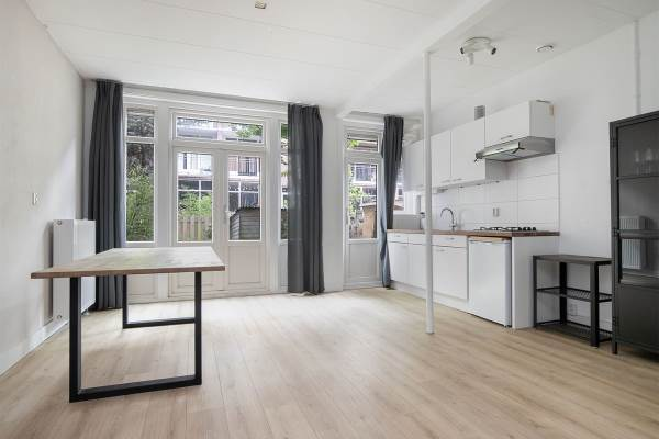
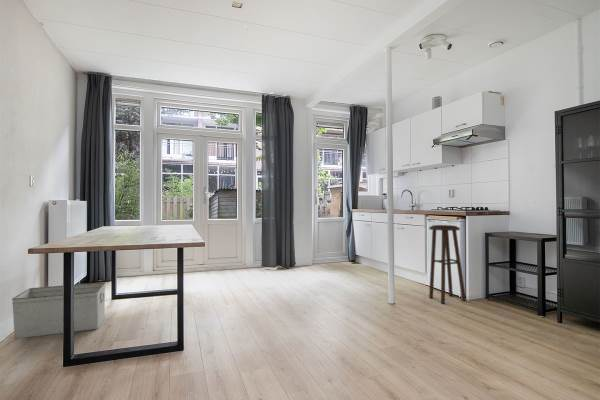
+ stool (445, 263)
+ storage bin (62, 308)
